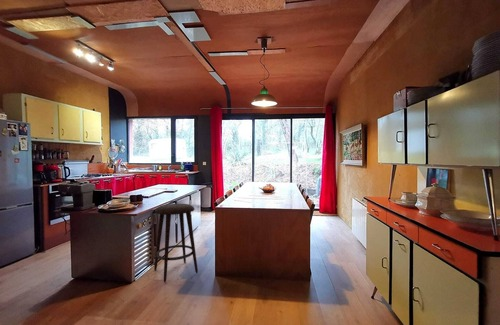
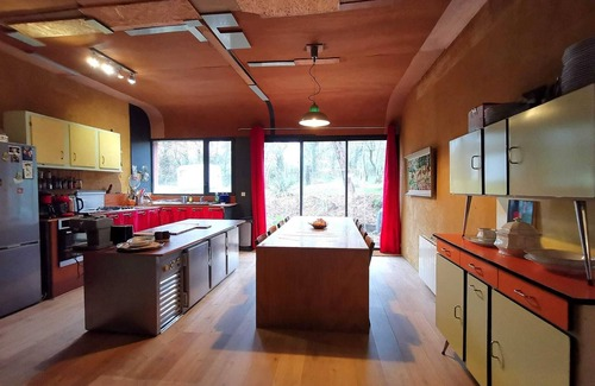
- stool (181, 238)
